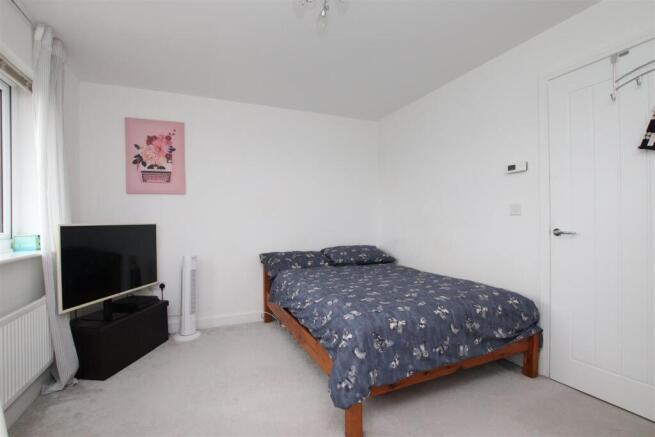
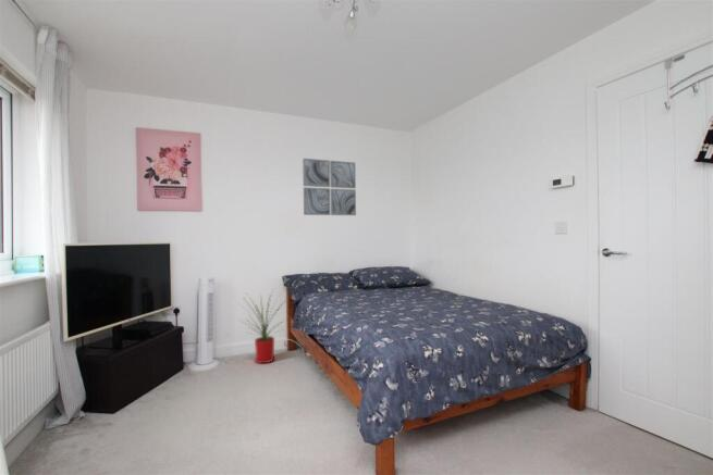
+ house plant (263, 325)
+ wall art (329, 188)
